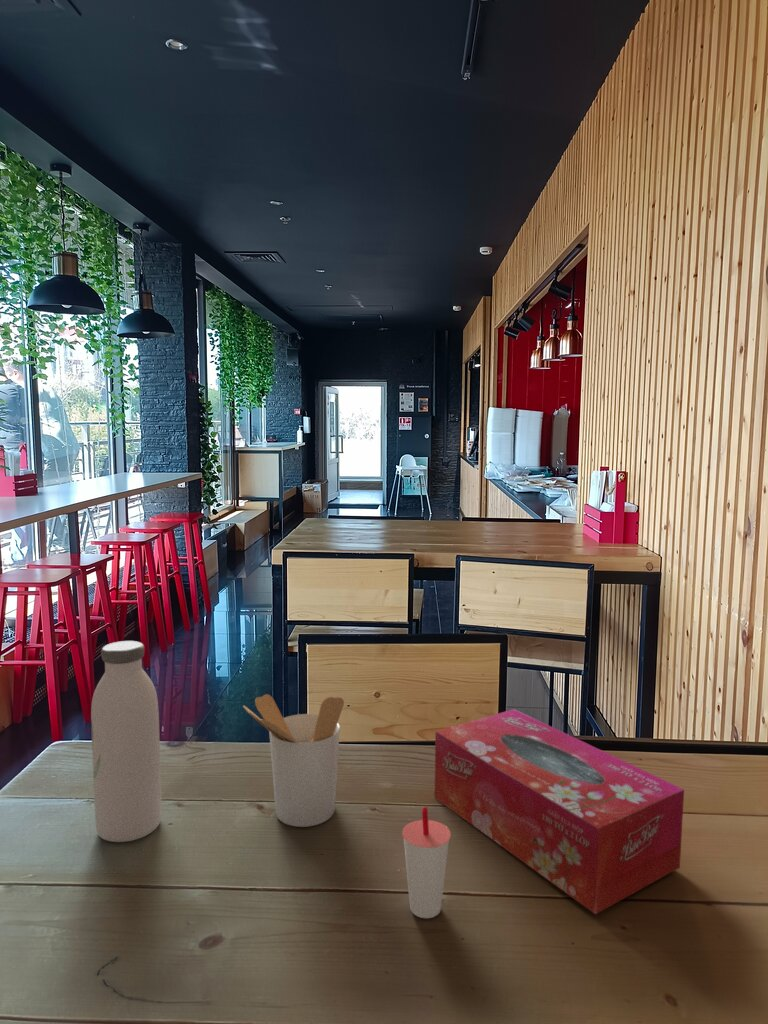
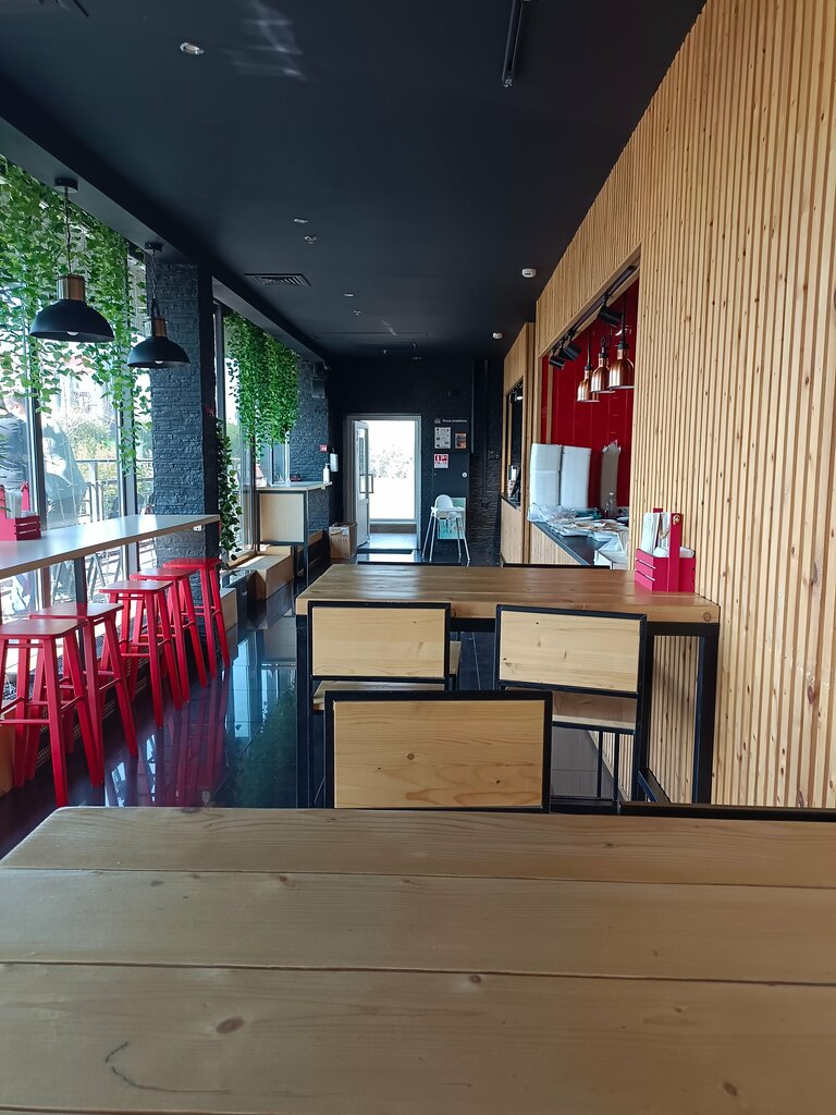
- utensil holder (291, 756)
- water bottle (126, 736)
- cup (426, 857)
- tissue box (547, 793)
